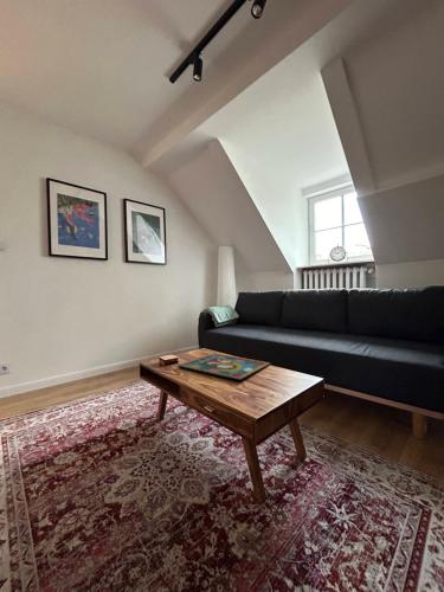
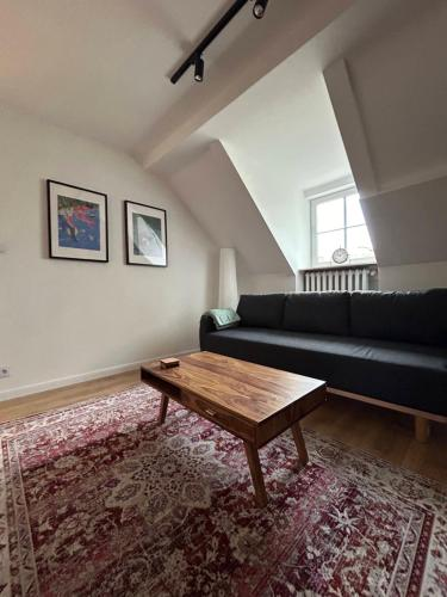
- framed painting (224, 365)
